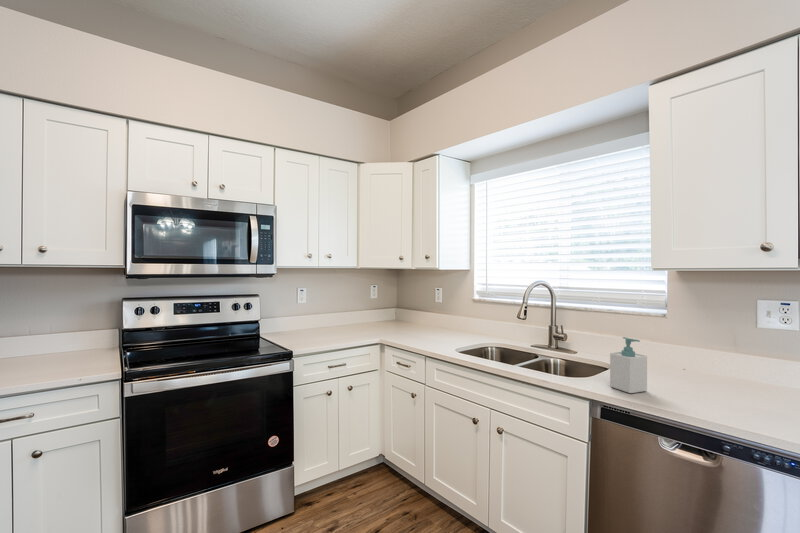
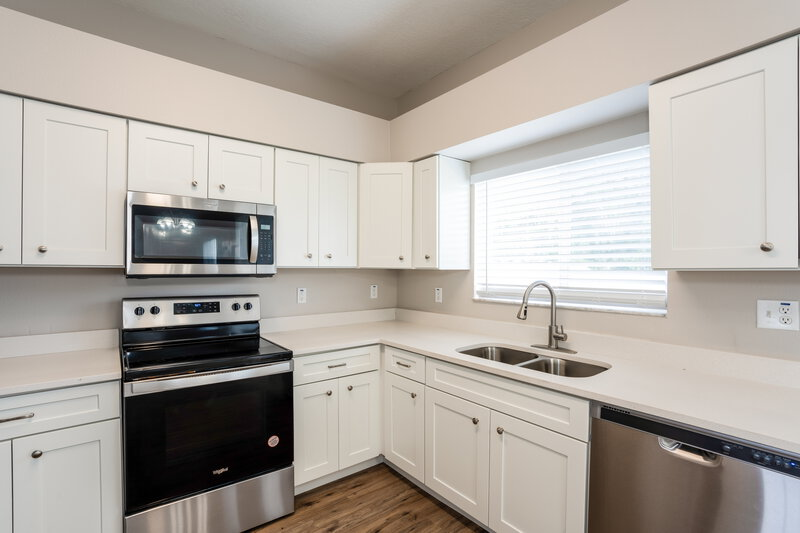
- soap bottle (628, 363)
